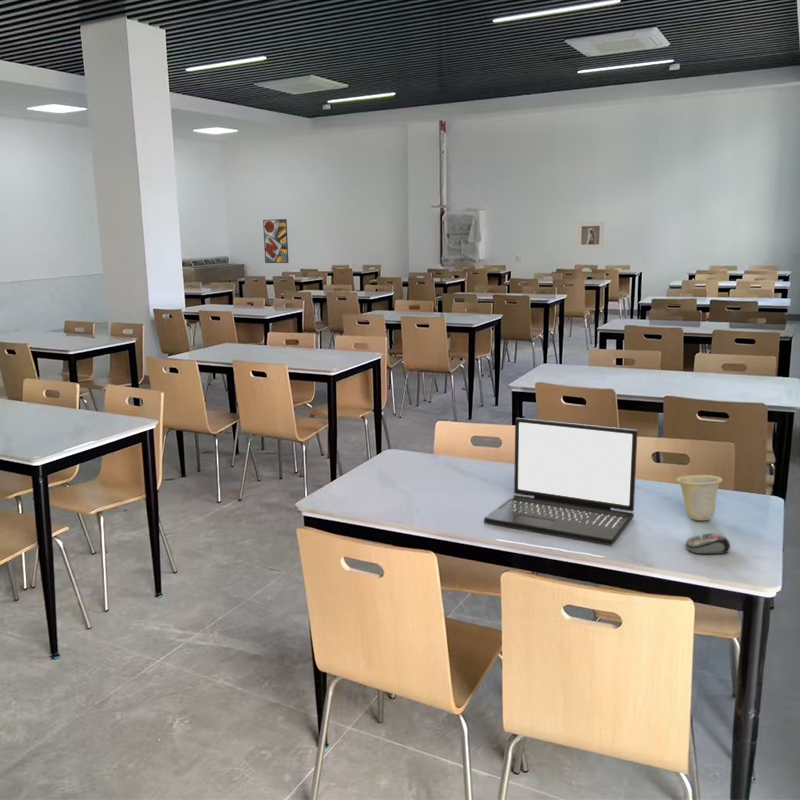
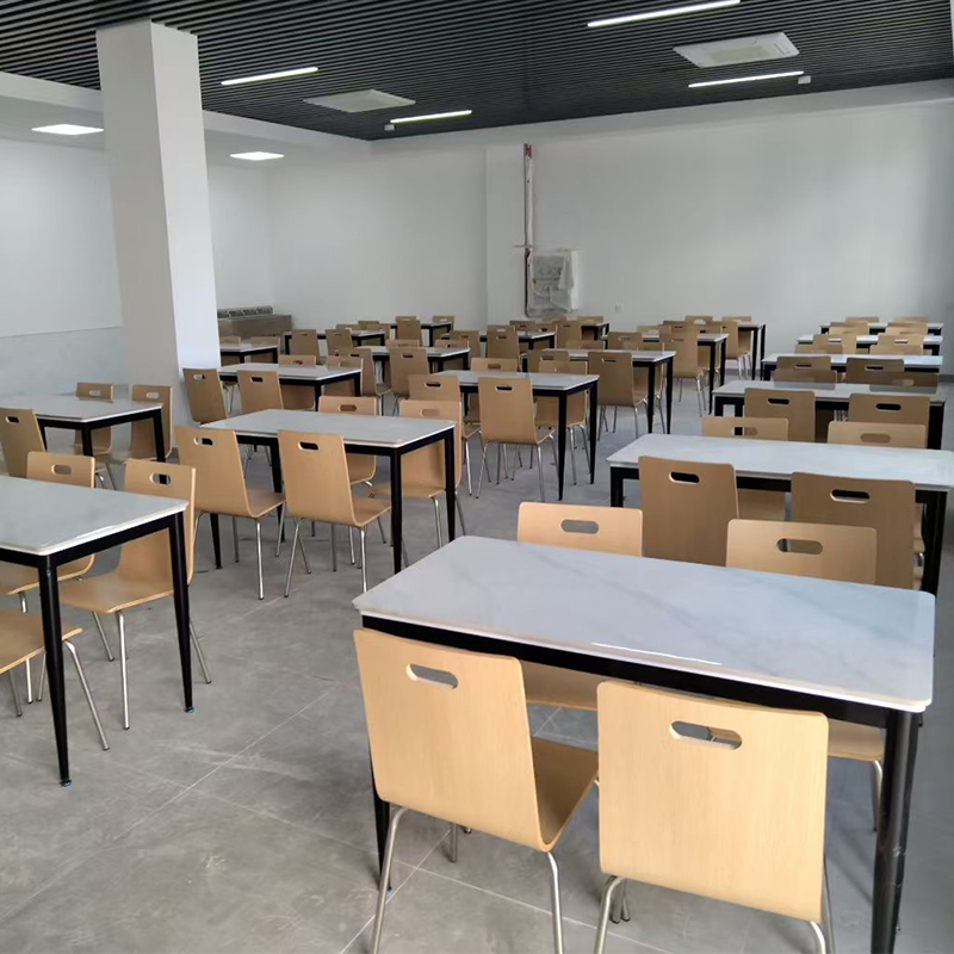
- laptop (560, 476)
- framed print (590, 235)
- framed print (275, 241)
- computer mouse (708, 542)
- cup (697, 497)
